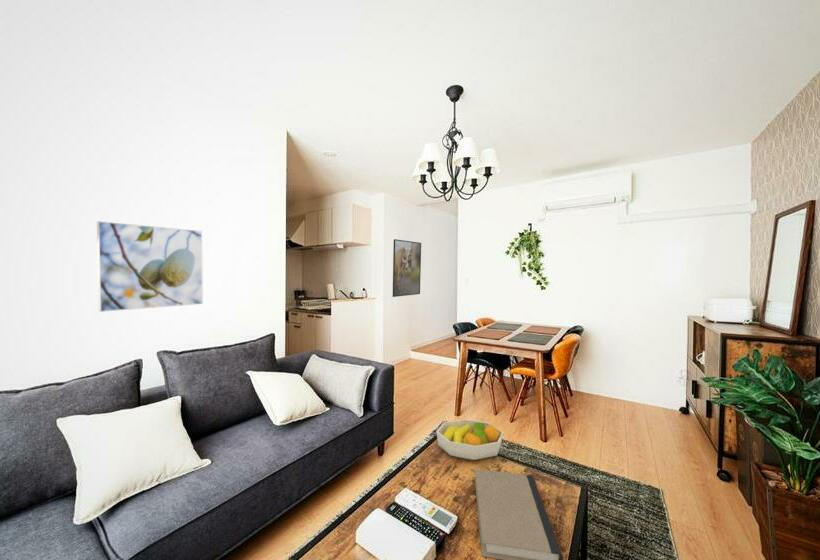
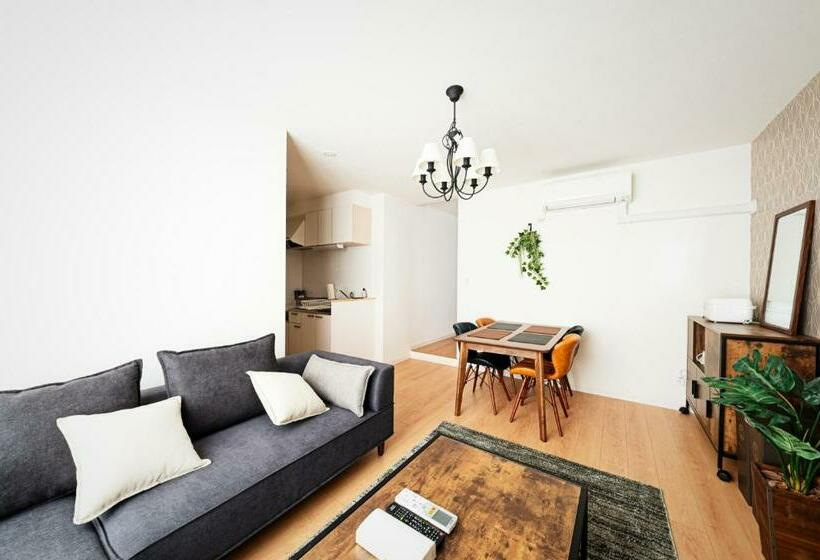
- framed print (155, 267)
- fruit bowl (469, 436)
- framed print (407, 268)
- book (511, 510)
